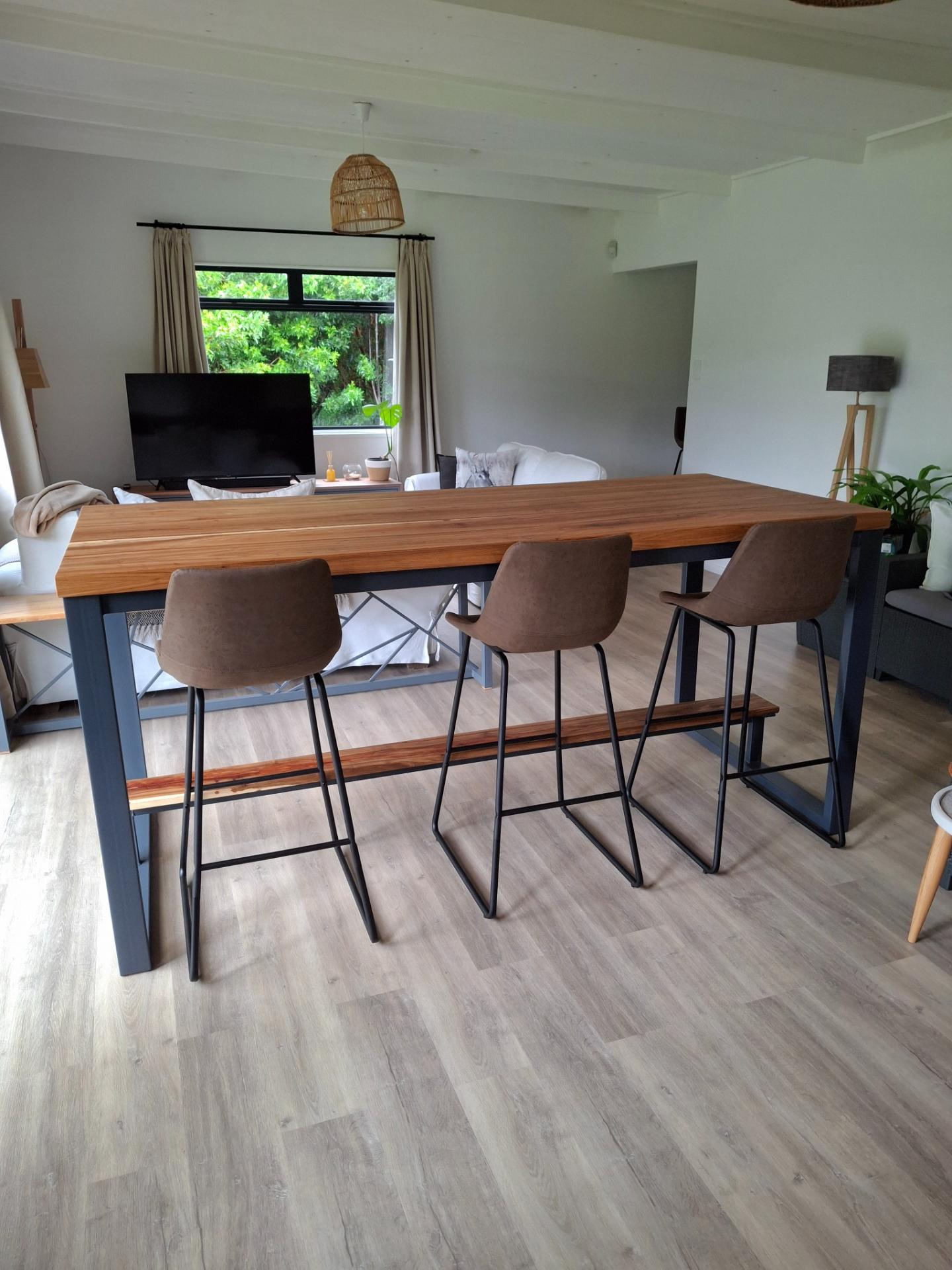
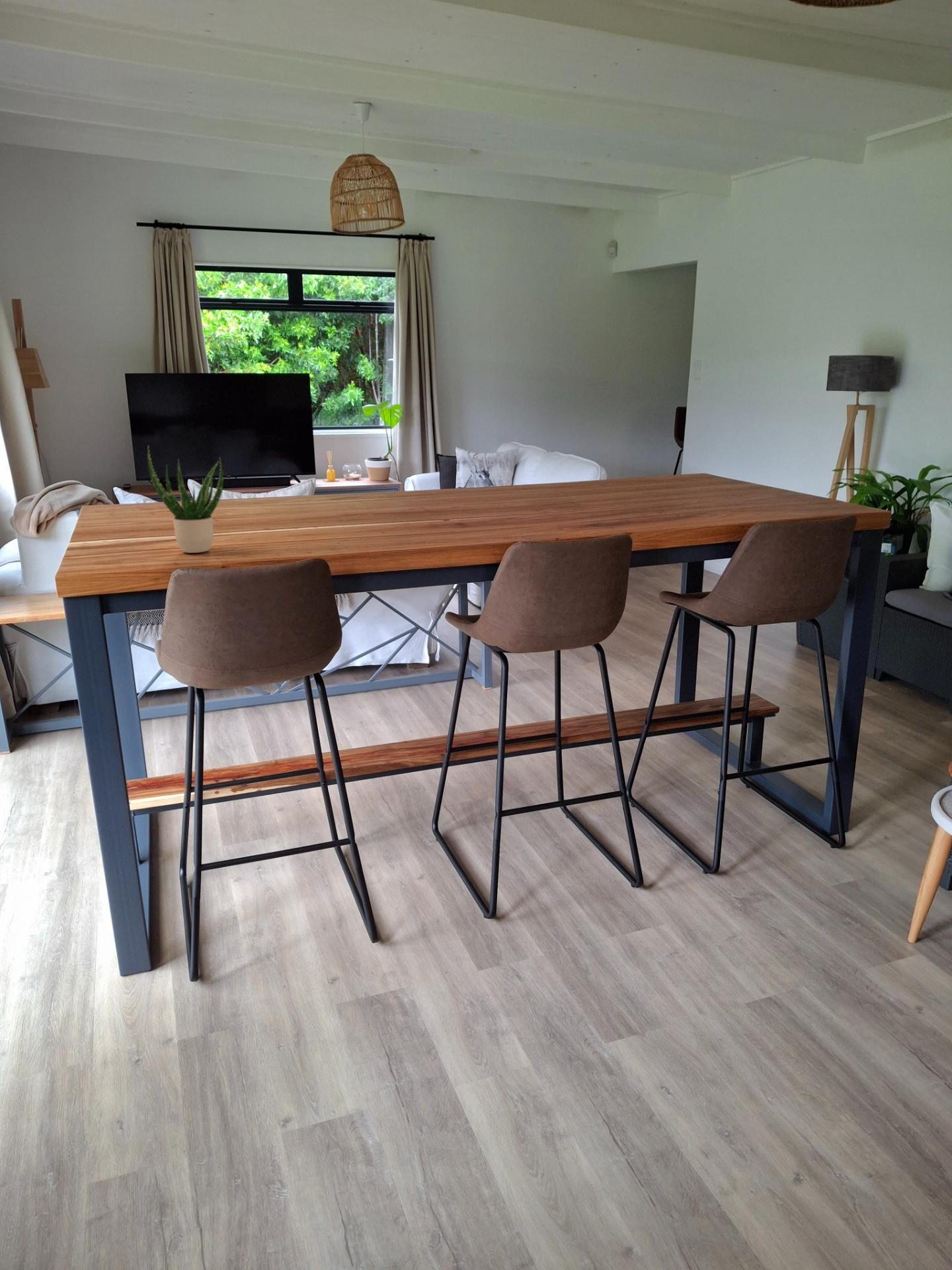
+ potted plant (189, 498)
